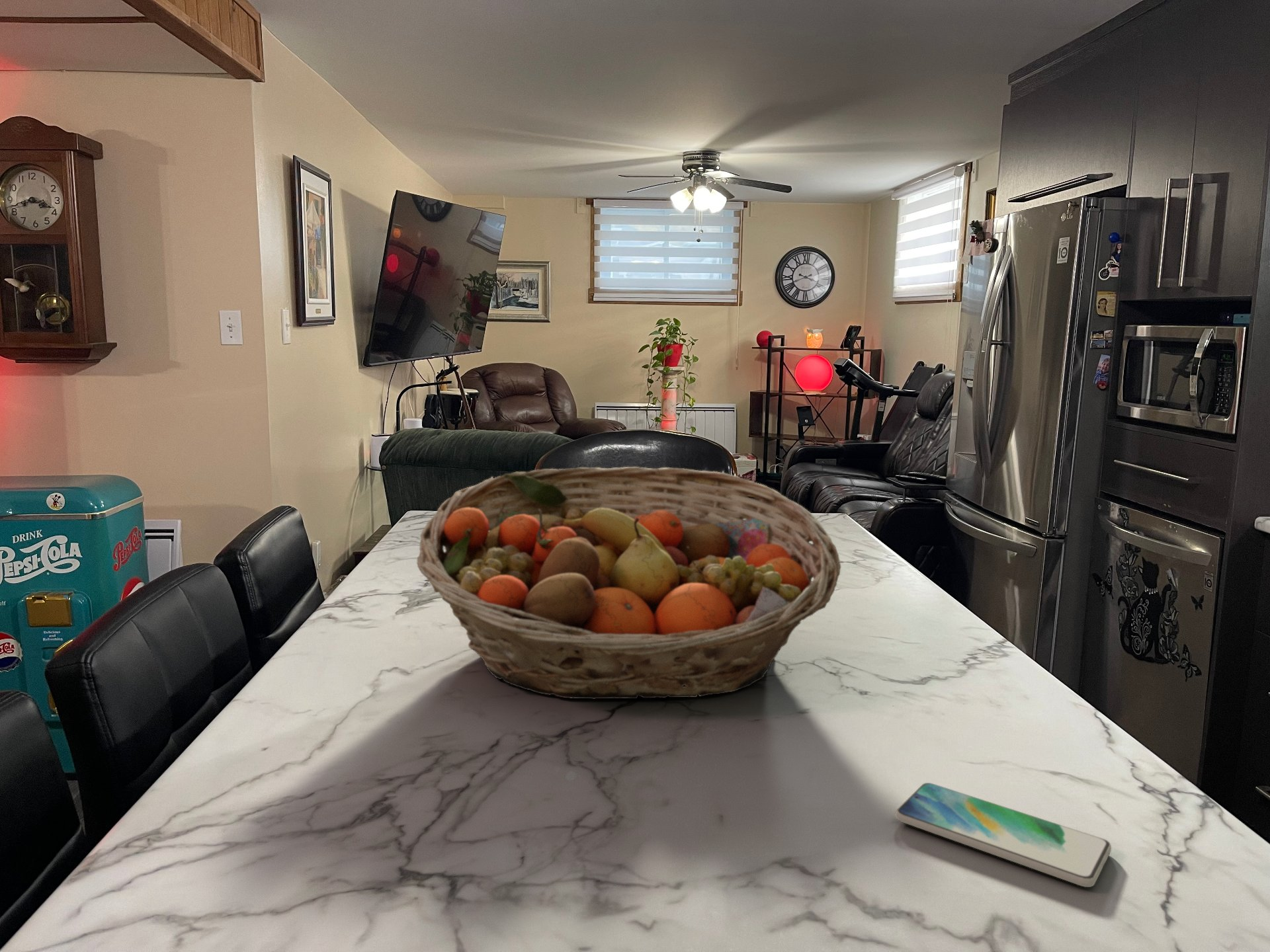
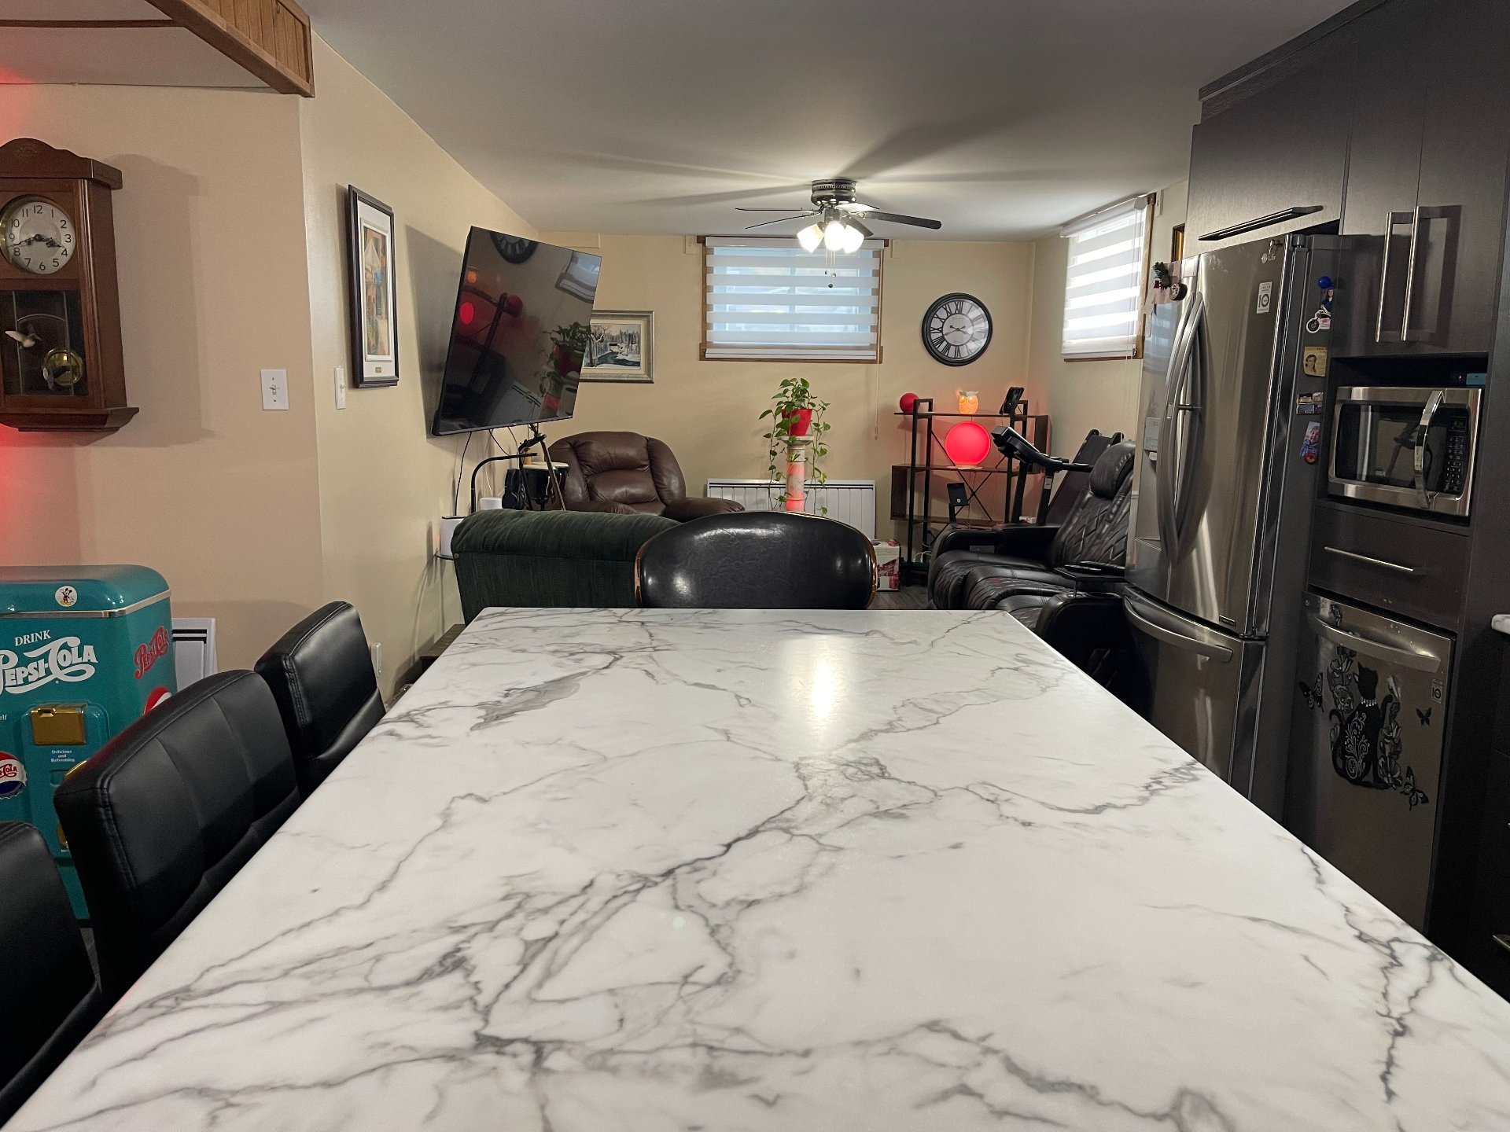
- fruit basket (628, 571)
- smartphone (1000, 830)
